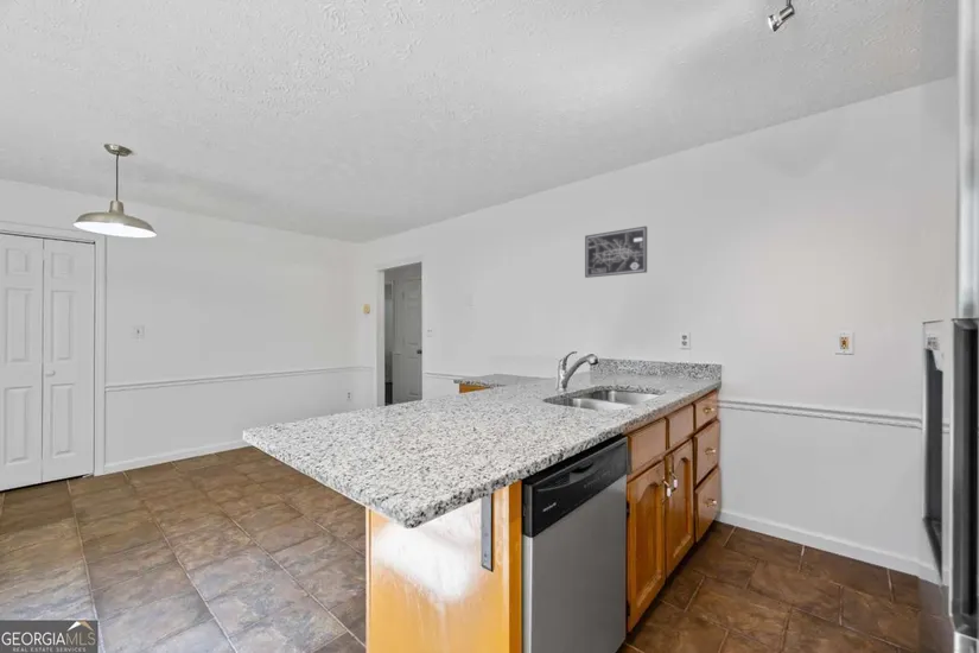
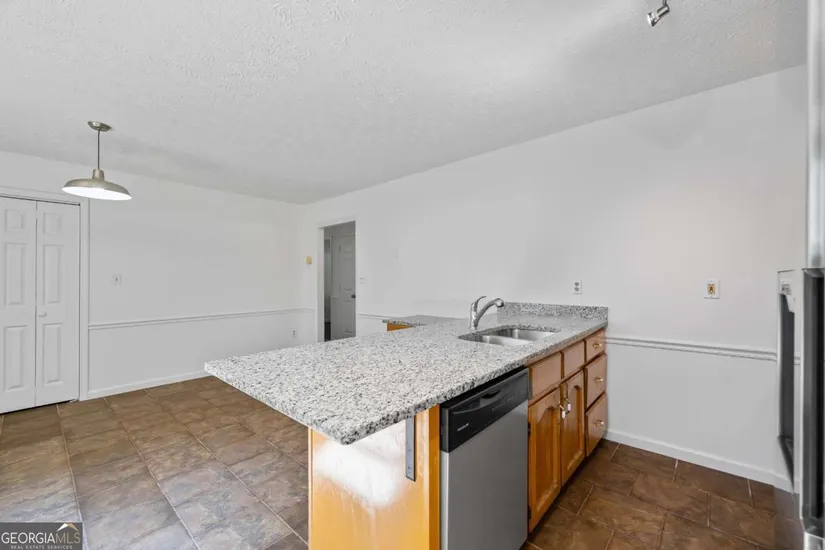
- wall art (614, 253)
